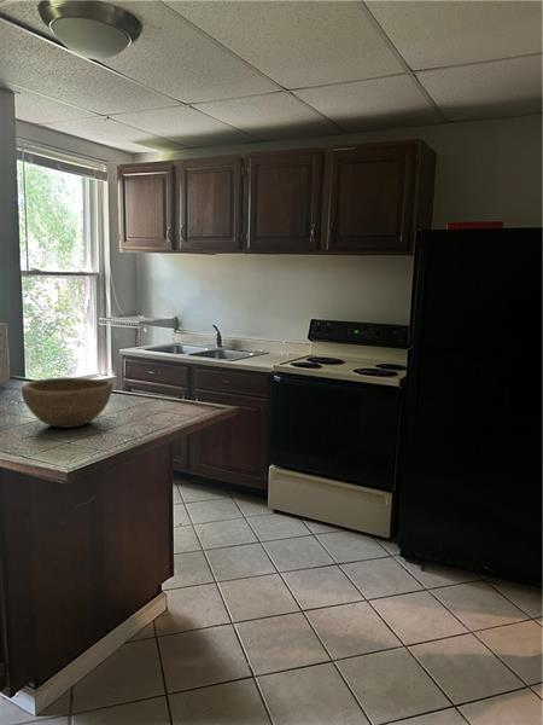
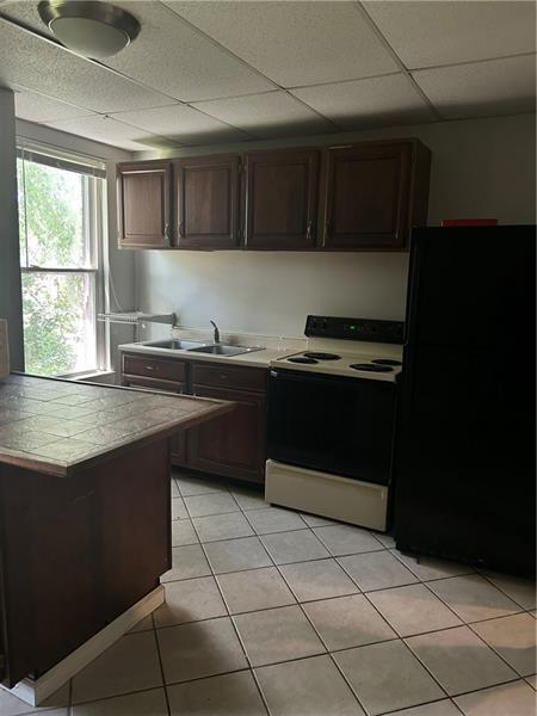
- bowl (69, 402)
